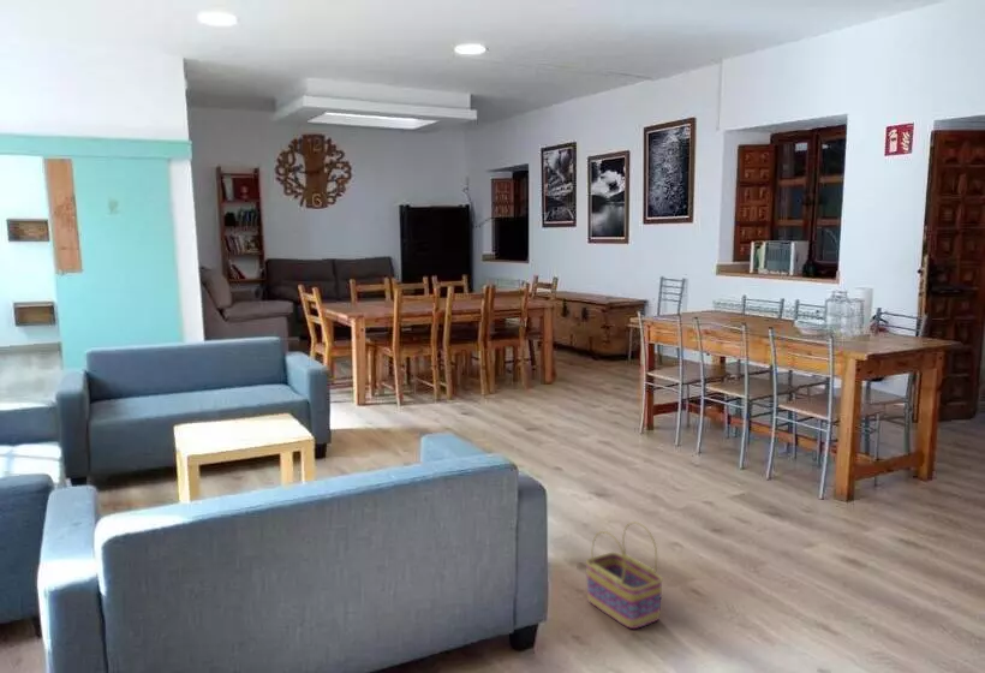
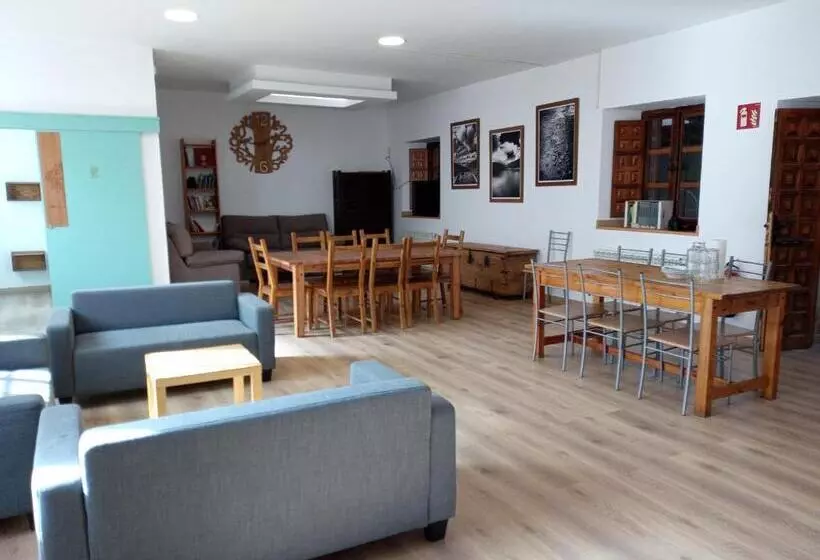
- basket (623, 568)
